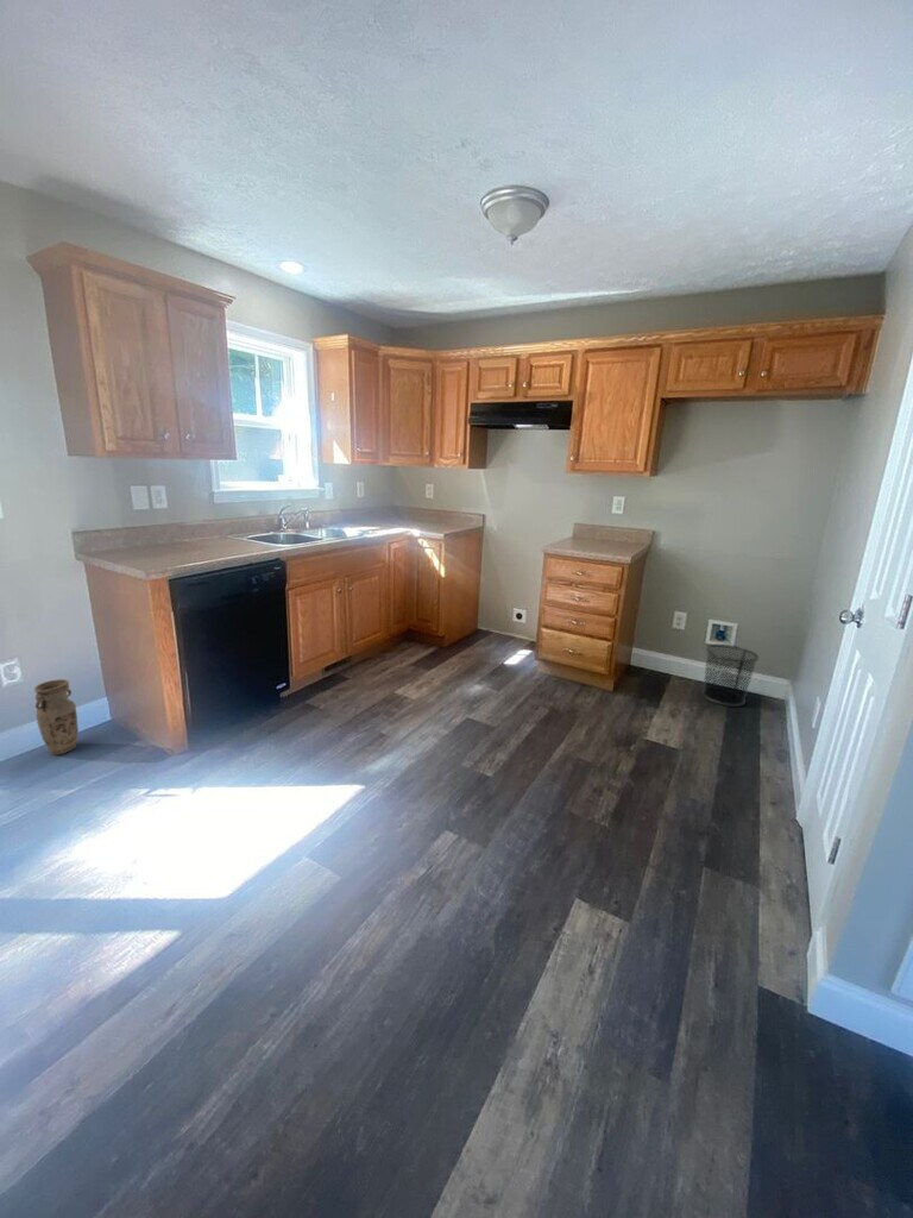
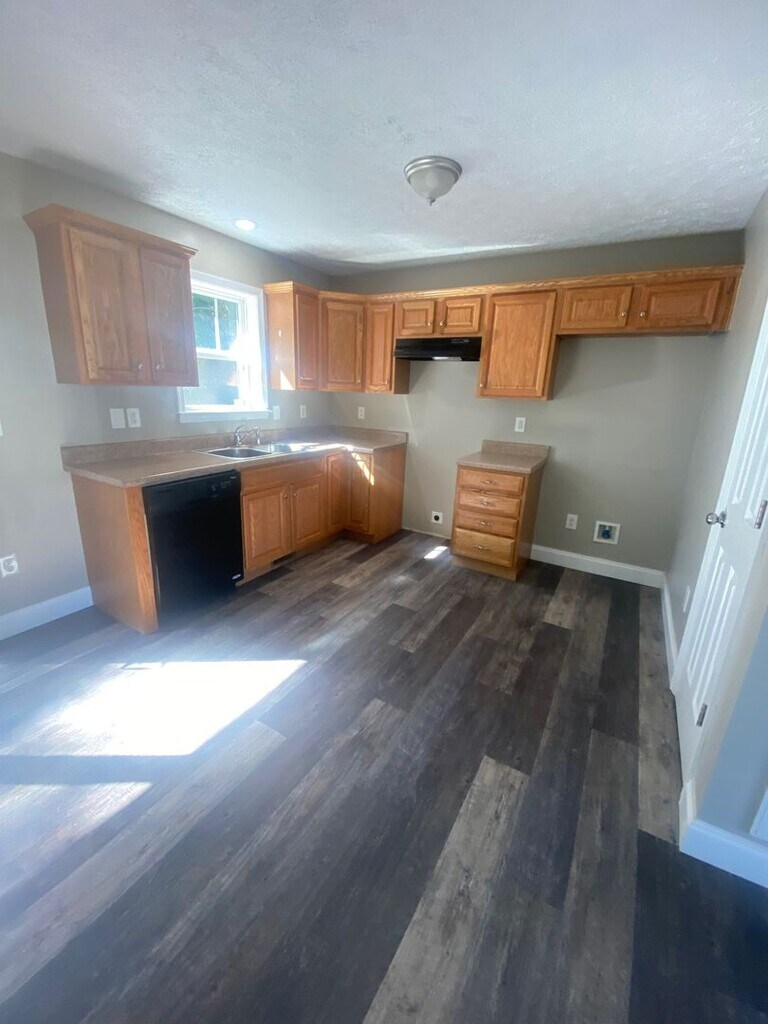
- waste bin (726, 674)
- vase (57, 717)
